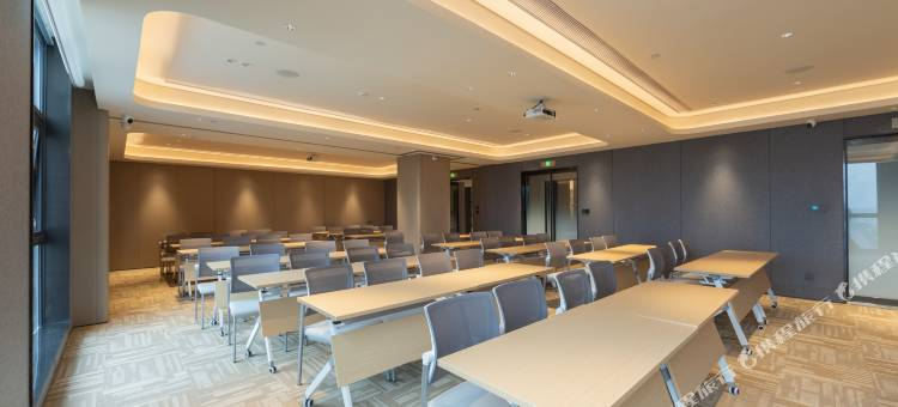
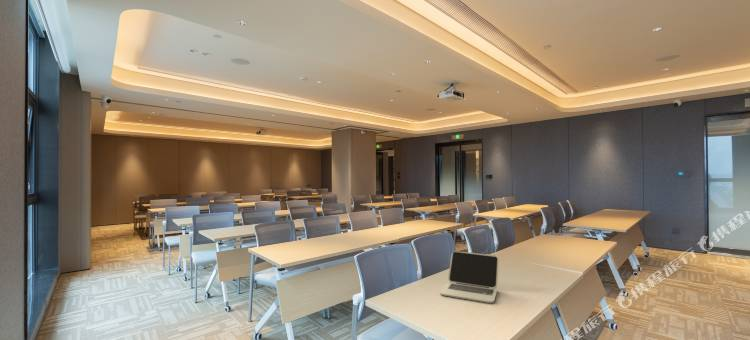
+ laptop (470, 274)
